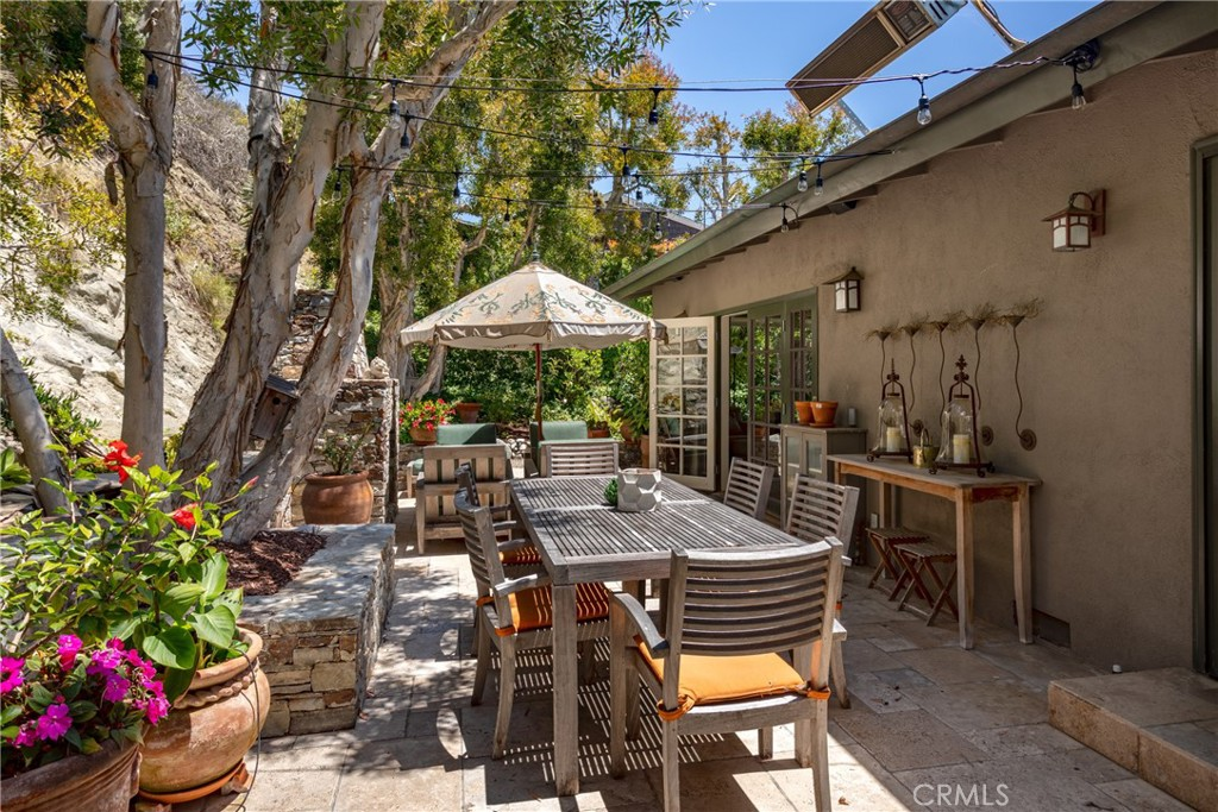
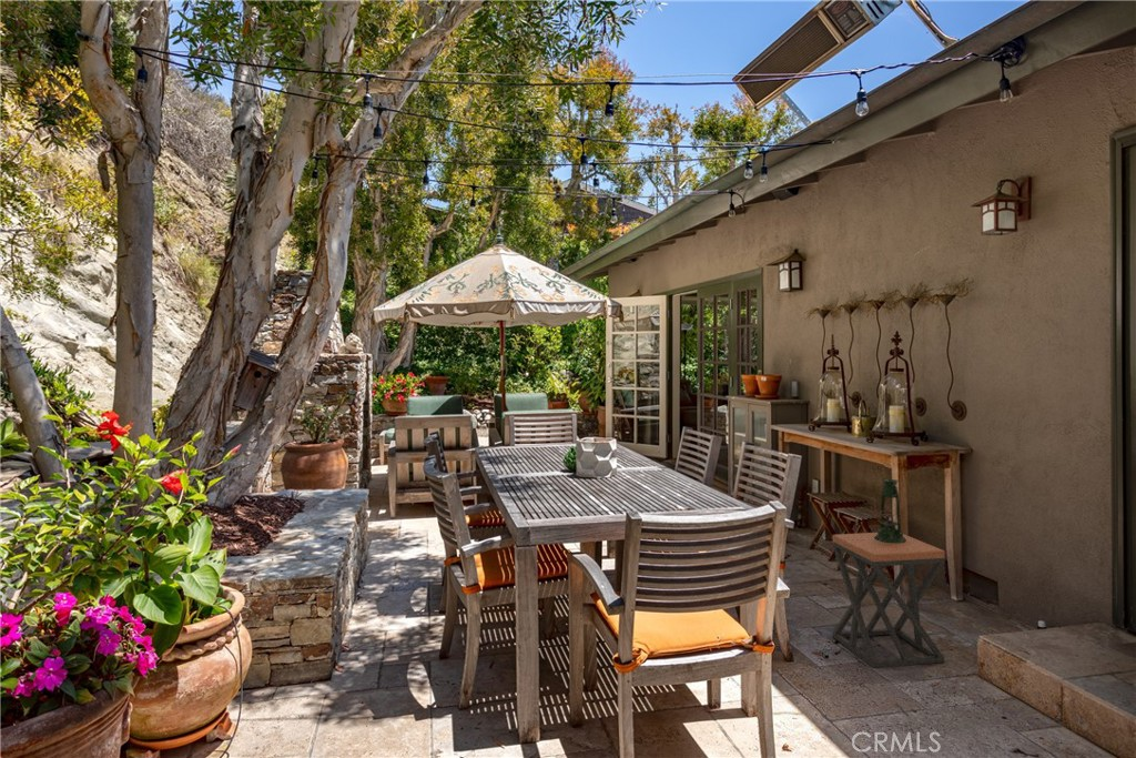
+ stool (886, 595)
+ lantern (892, 511)
